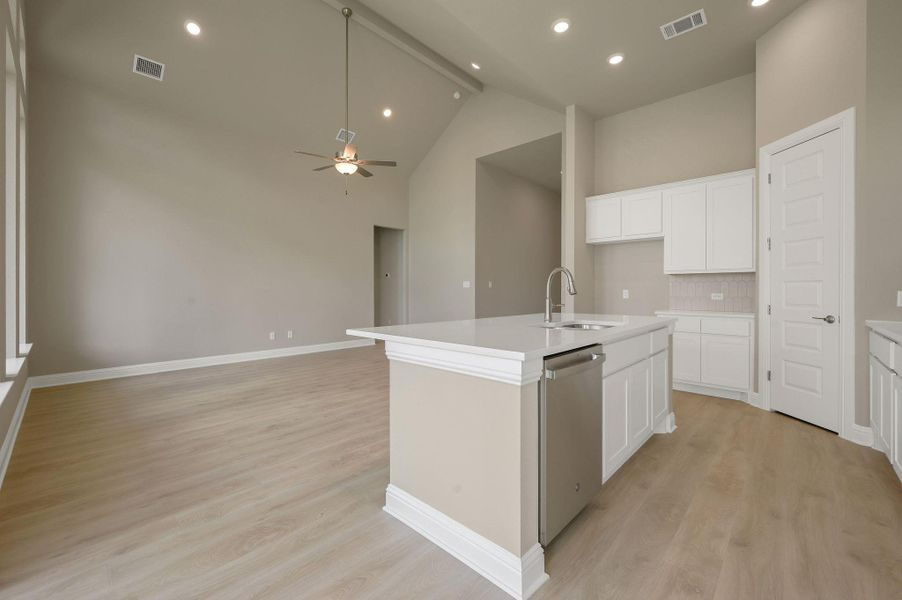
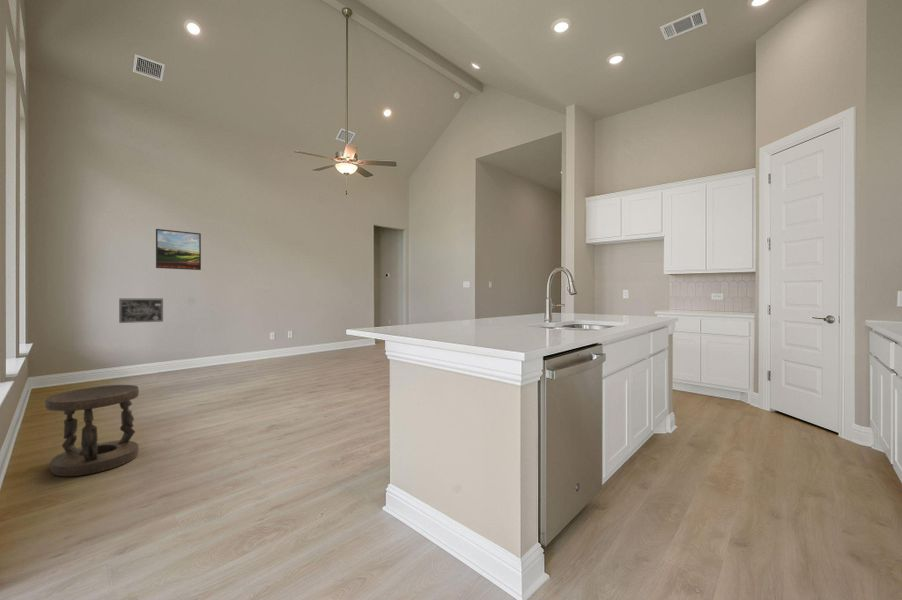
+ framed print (179, 250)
+ wall art (141, 310)
+ stool (94, 427)
